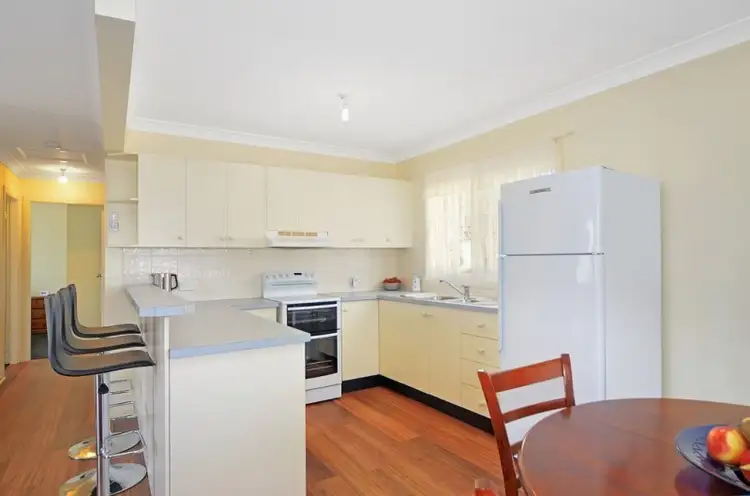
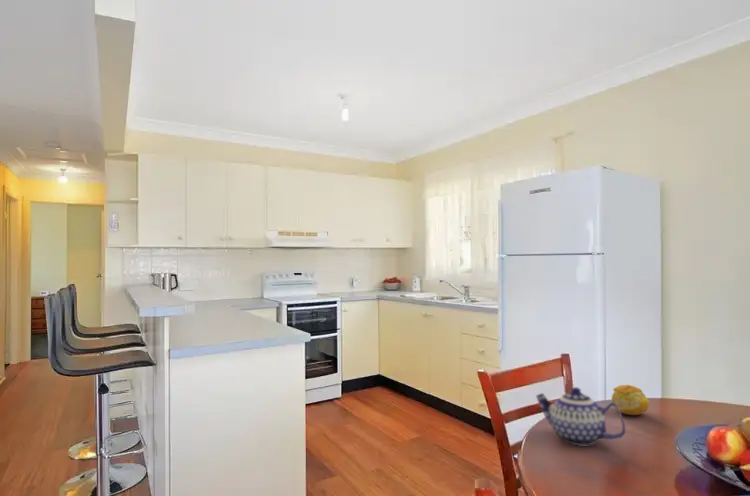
+ fruit (630, 399)
+ teapot (578, 413)
